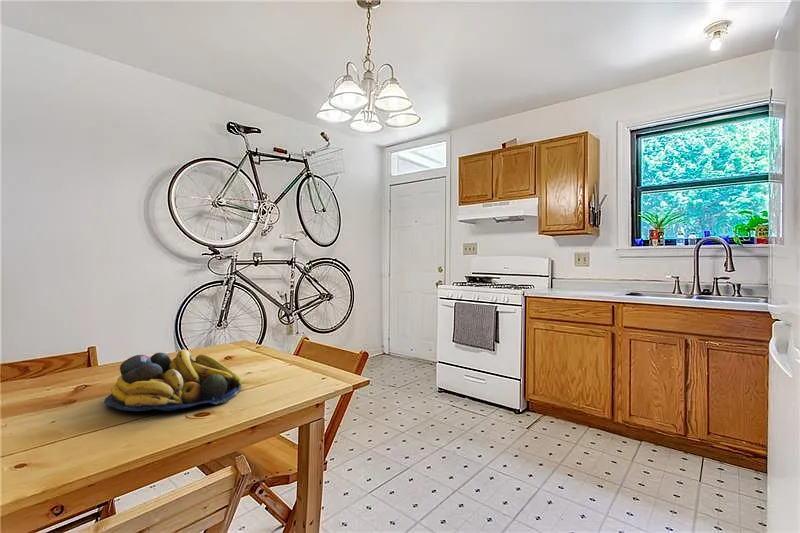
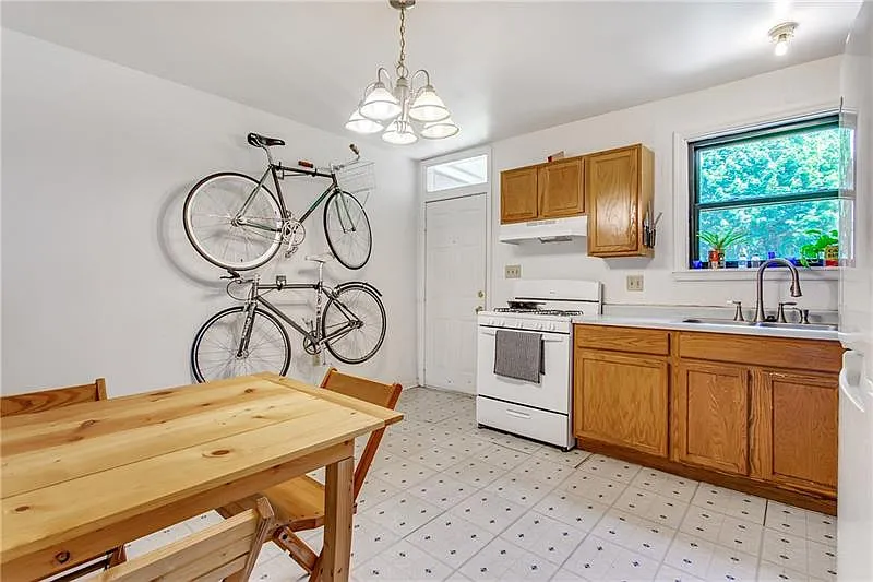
- fruit bowl (176, 373)
